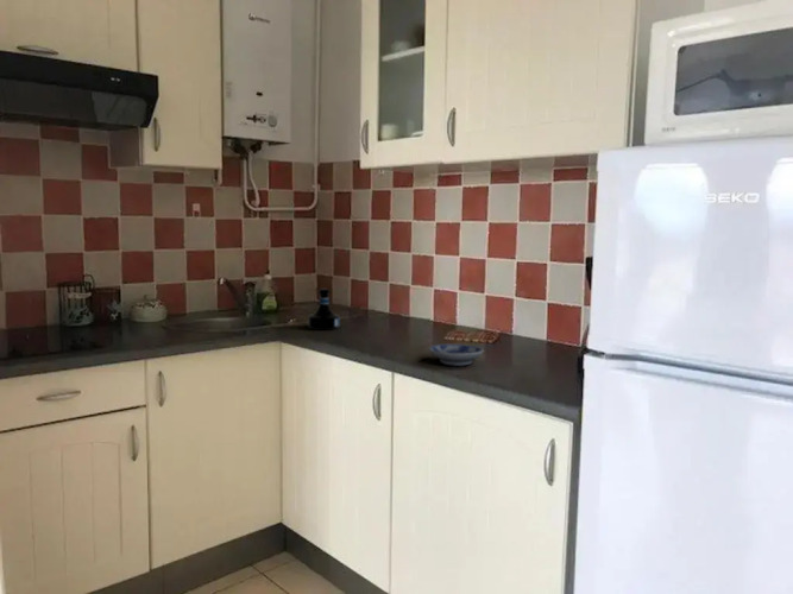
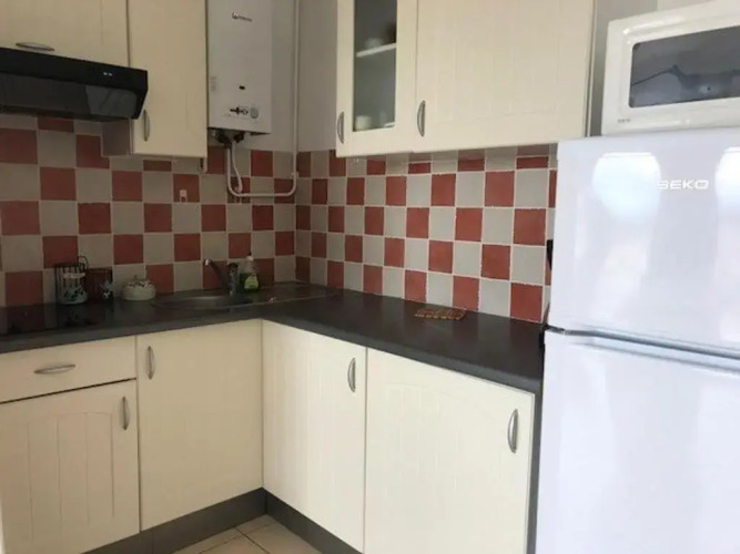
- tequila bottle (323, 308)
- bowl (455, 354)
